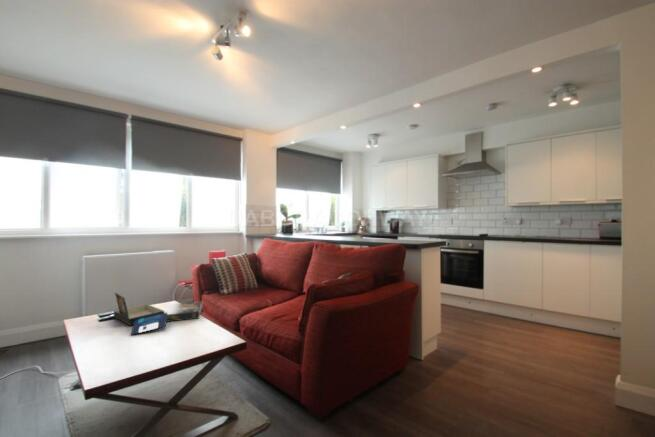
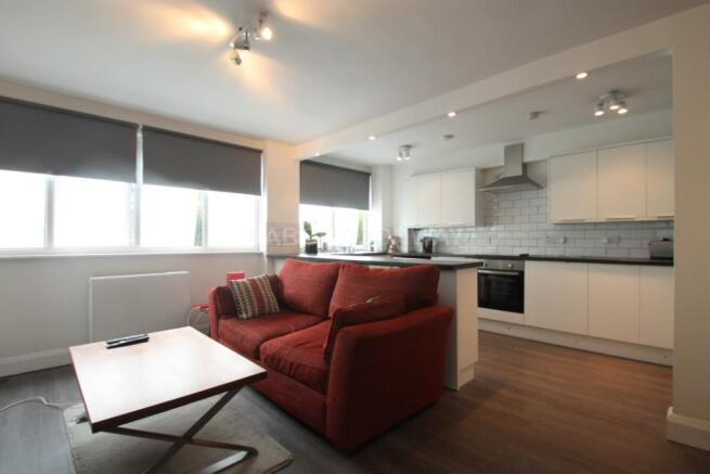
- board game (168, 307)
